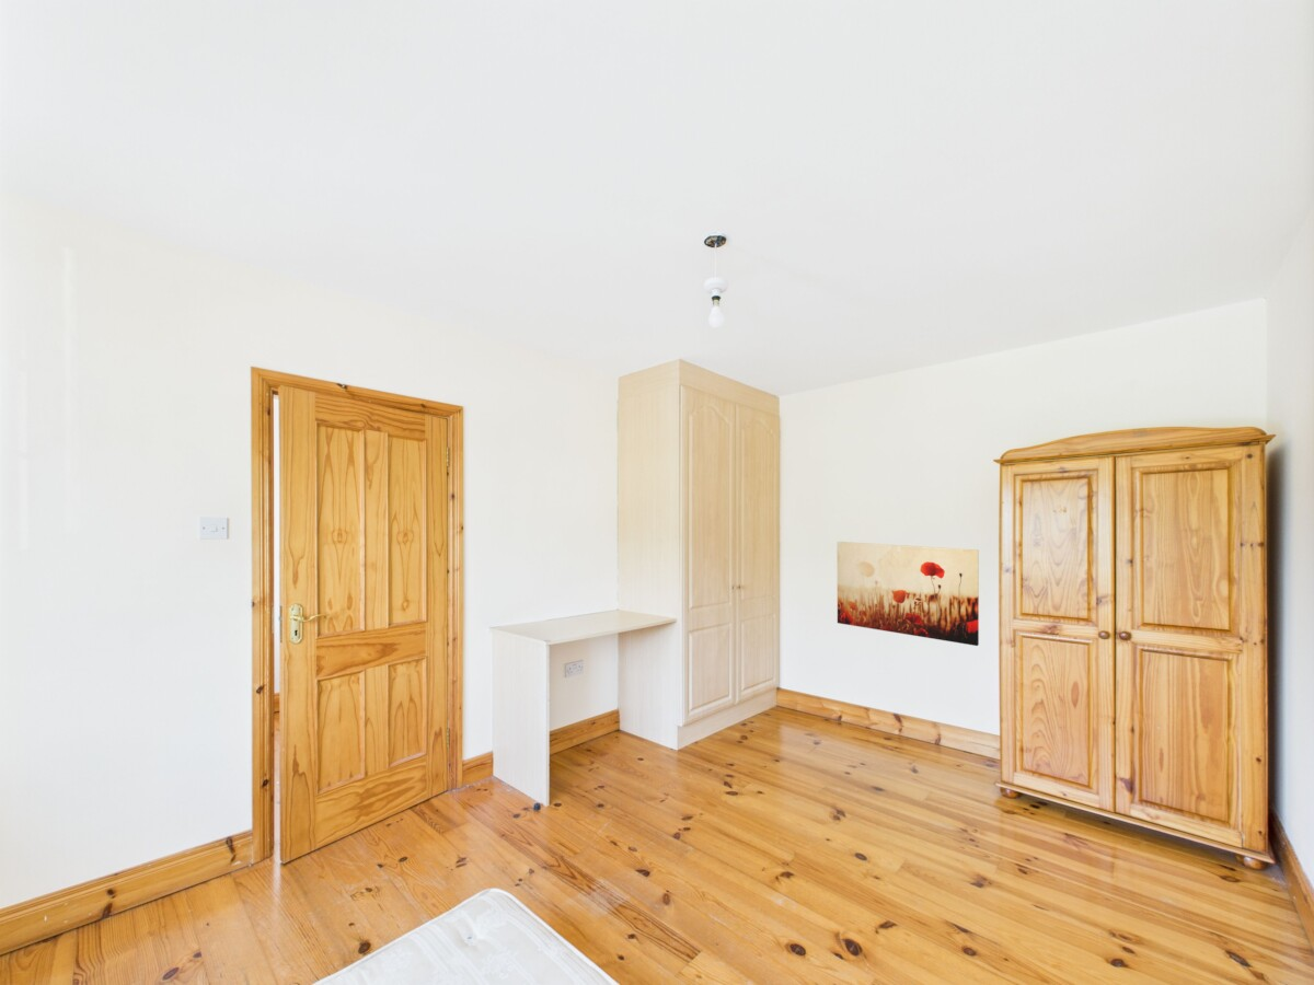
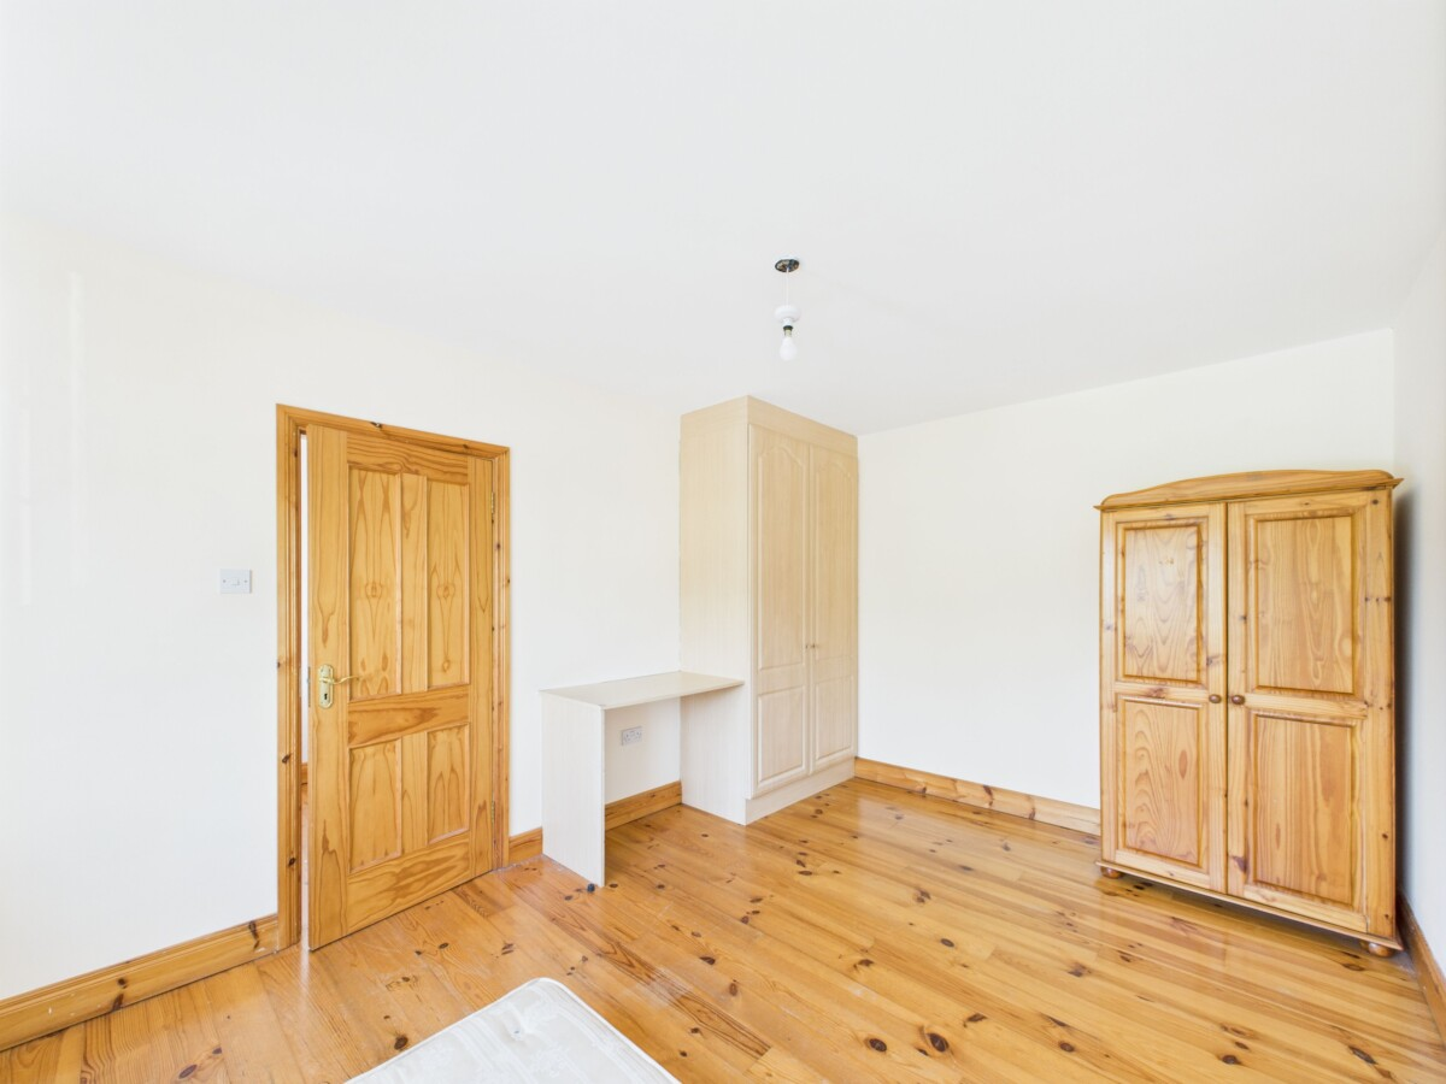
- wall art (902, 589)
